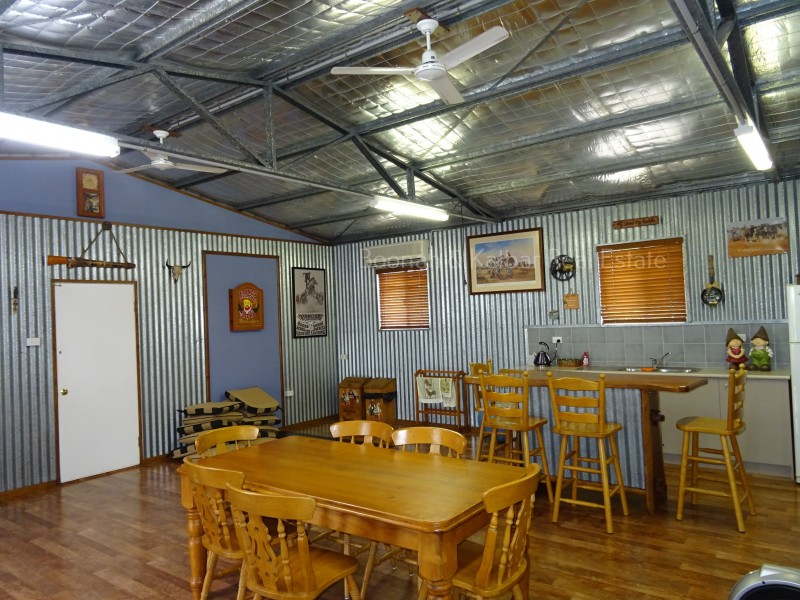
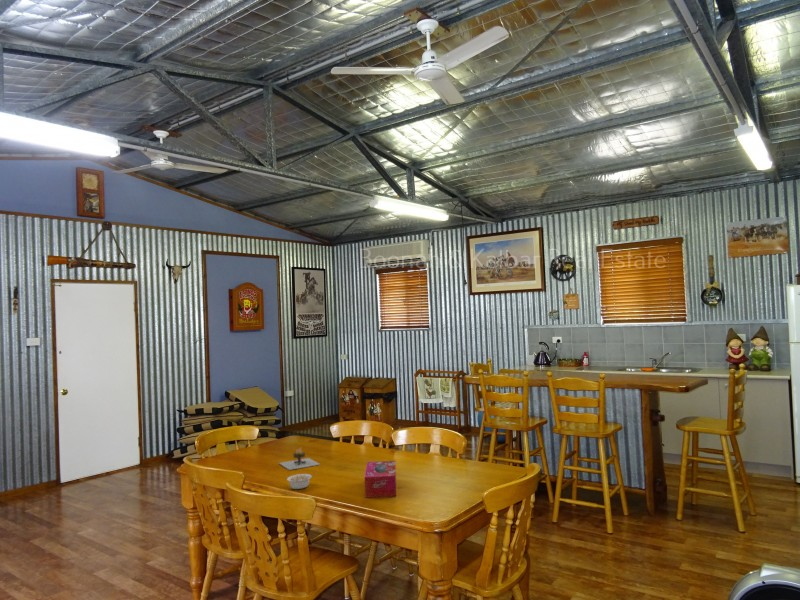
+ candle (299, 455)
+ tissue box (381, 478)
+ legume (300, 480)
